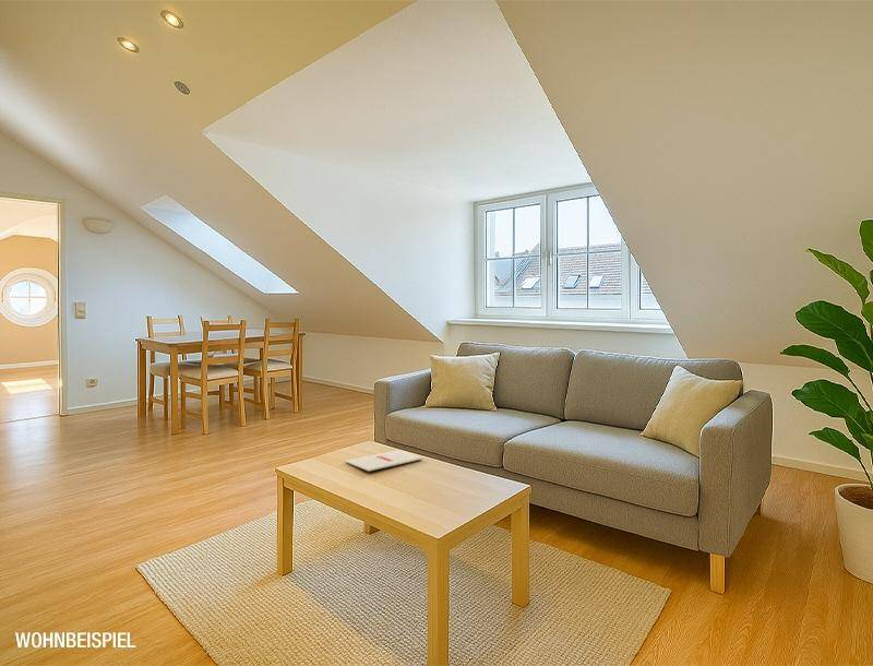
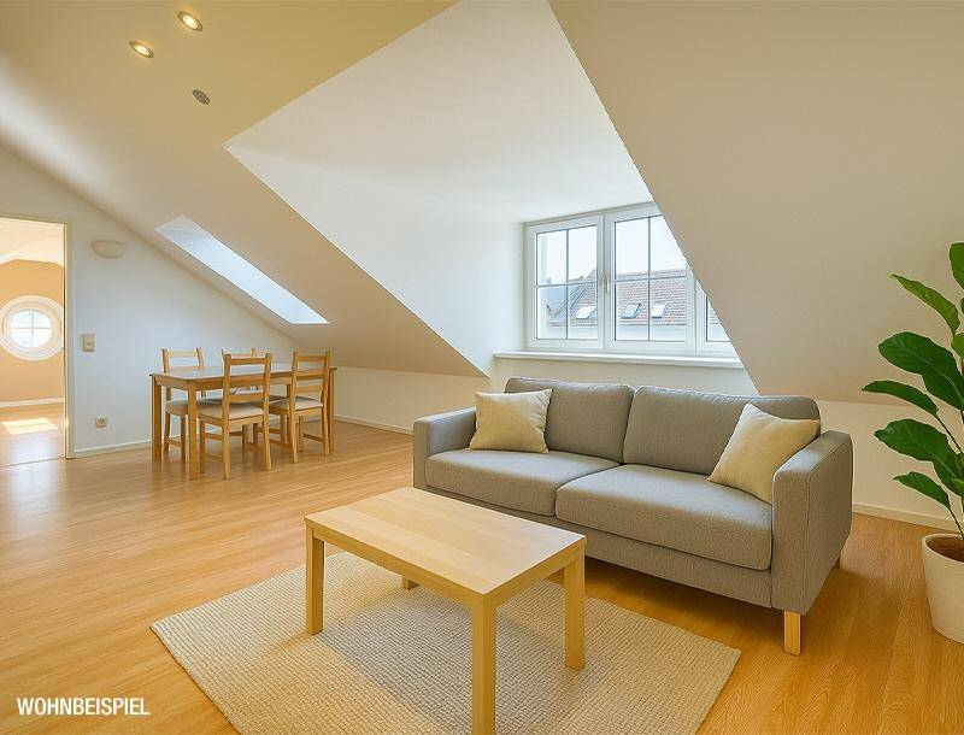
- magazine (384, 460)
